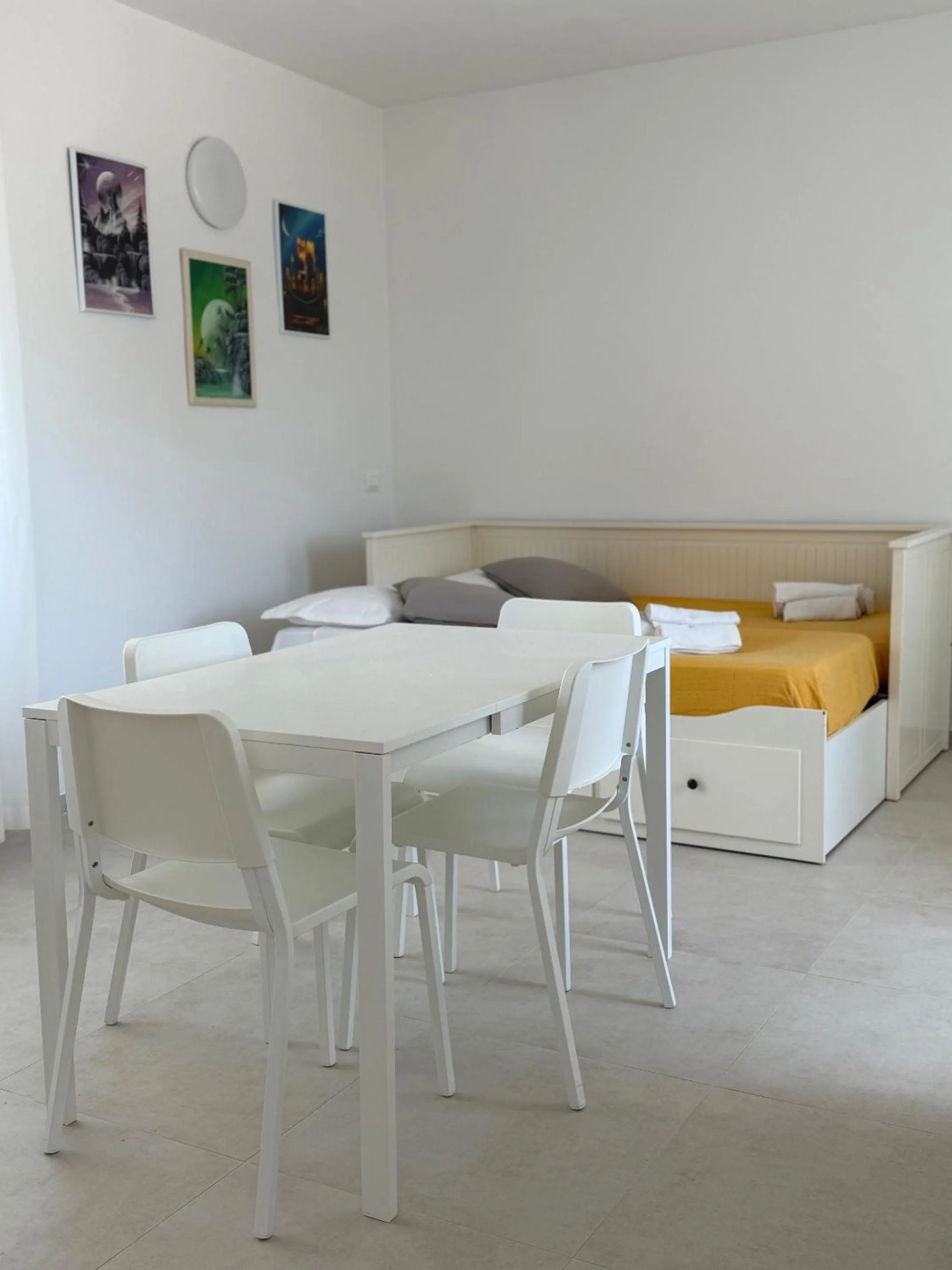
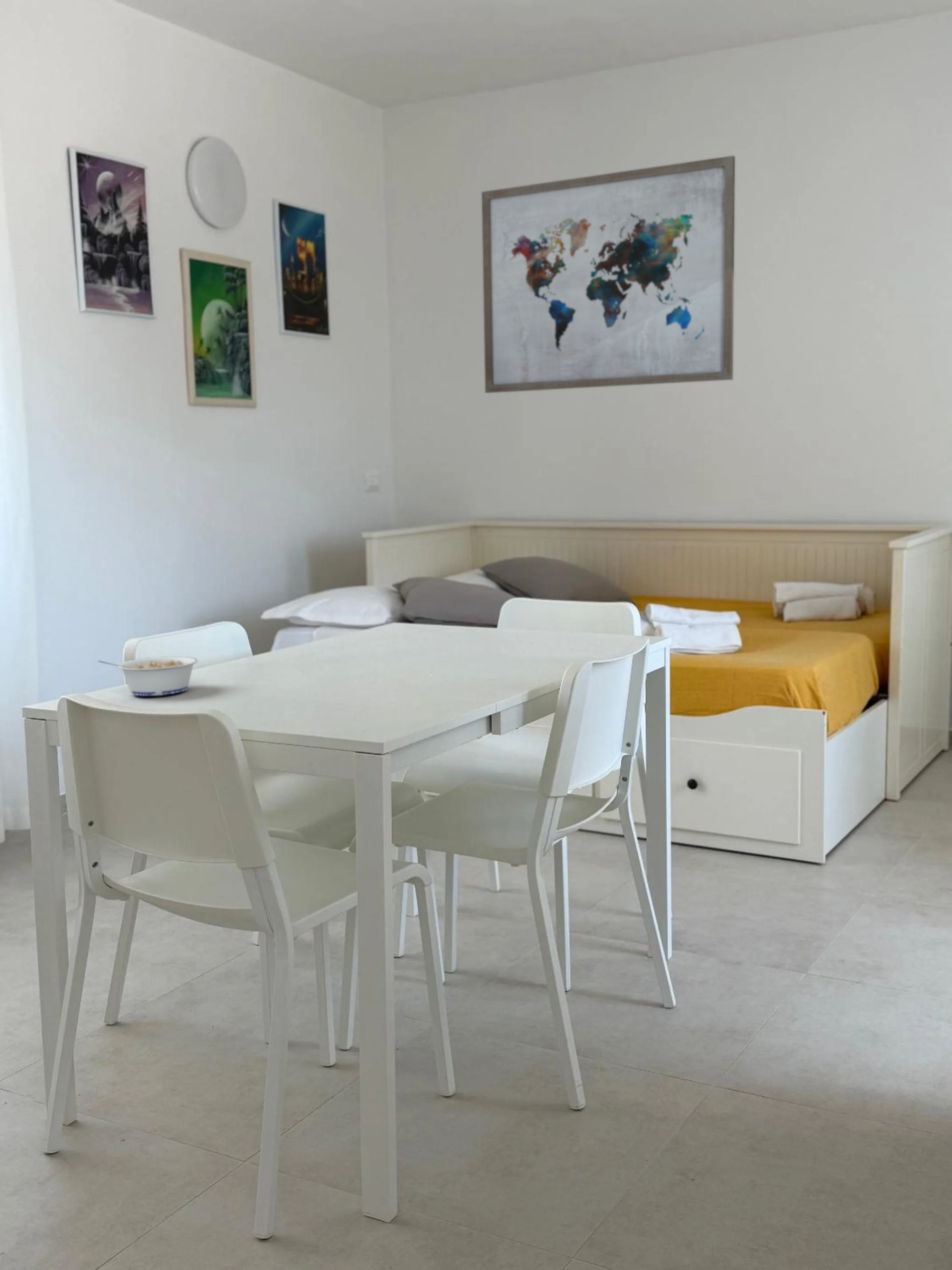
+ legume (156, 674)
+ wall art (602, 282)
